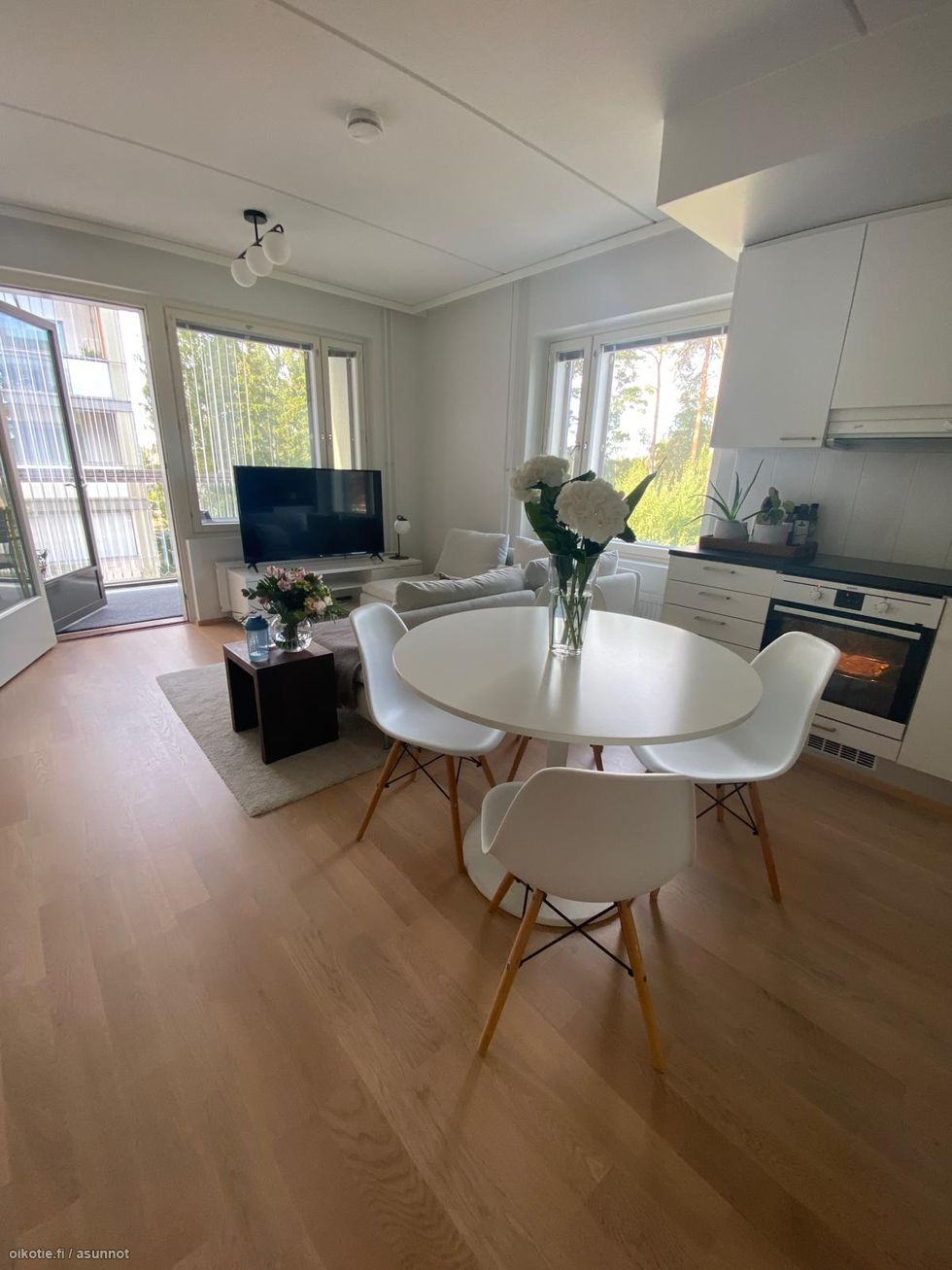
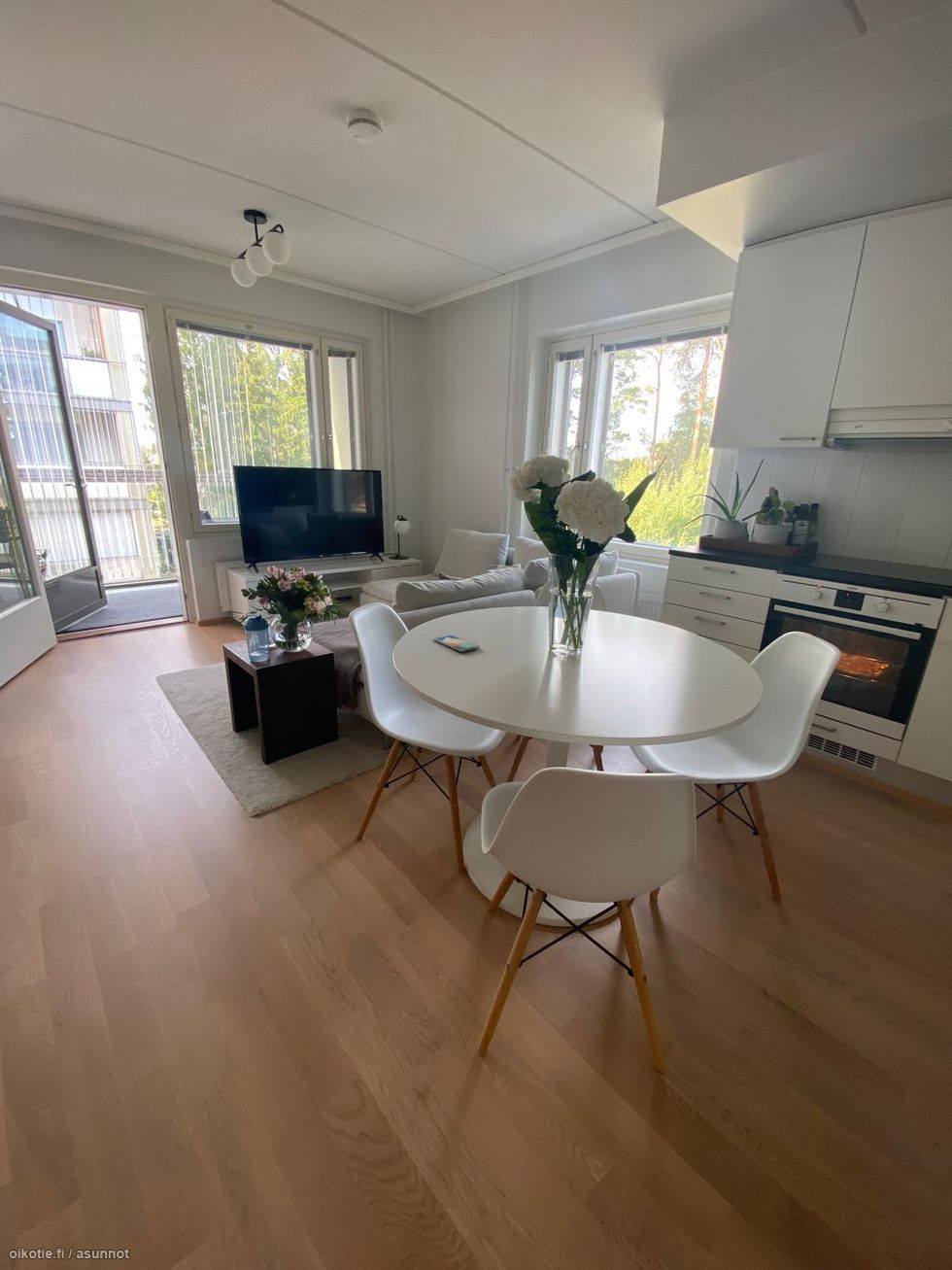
+ smartphone (456, 642)
